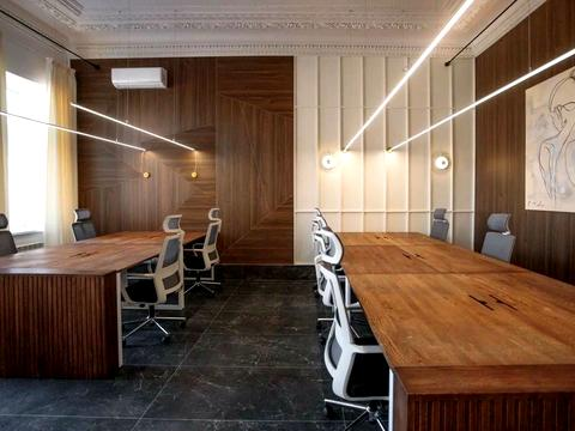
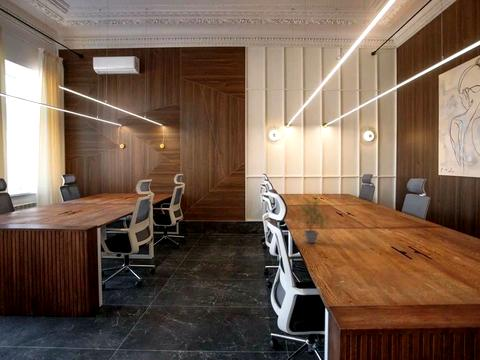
+ potted plant (312, 218)
